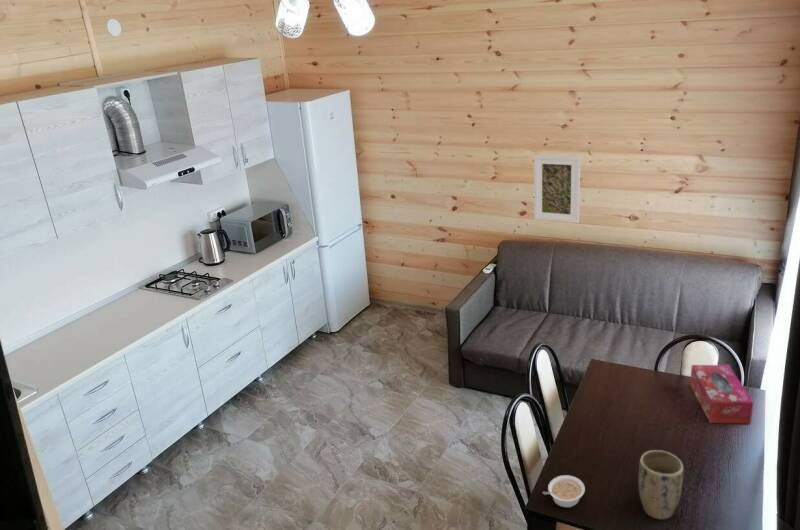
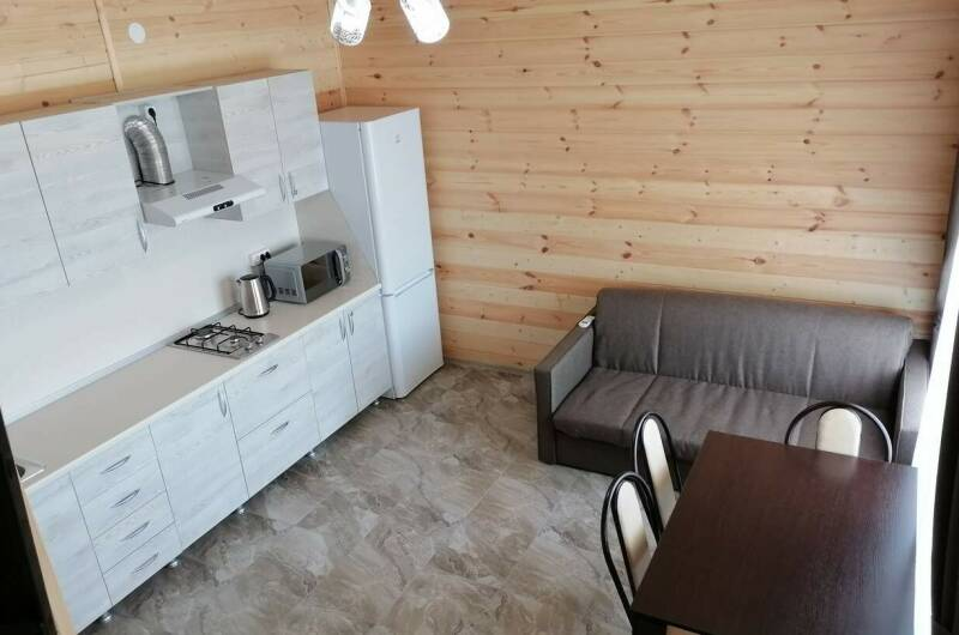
- tissue box (719, 392)
- plant pot (659, 486)
- legume (565, 493)
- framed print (556, 188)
